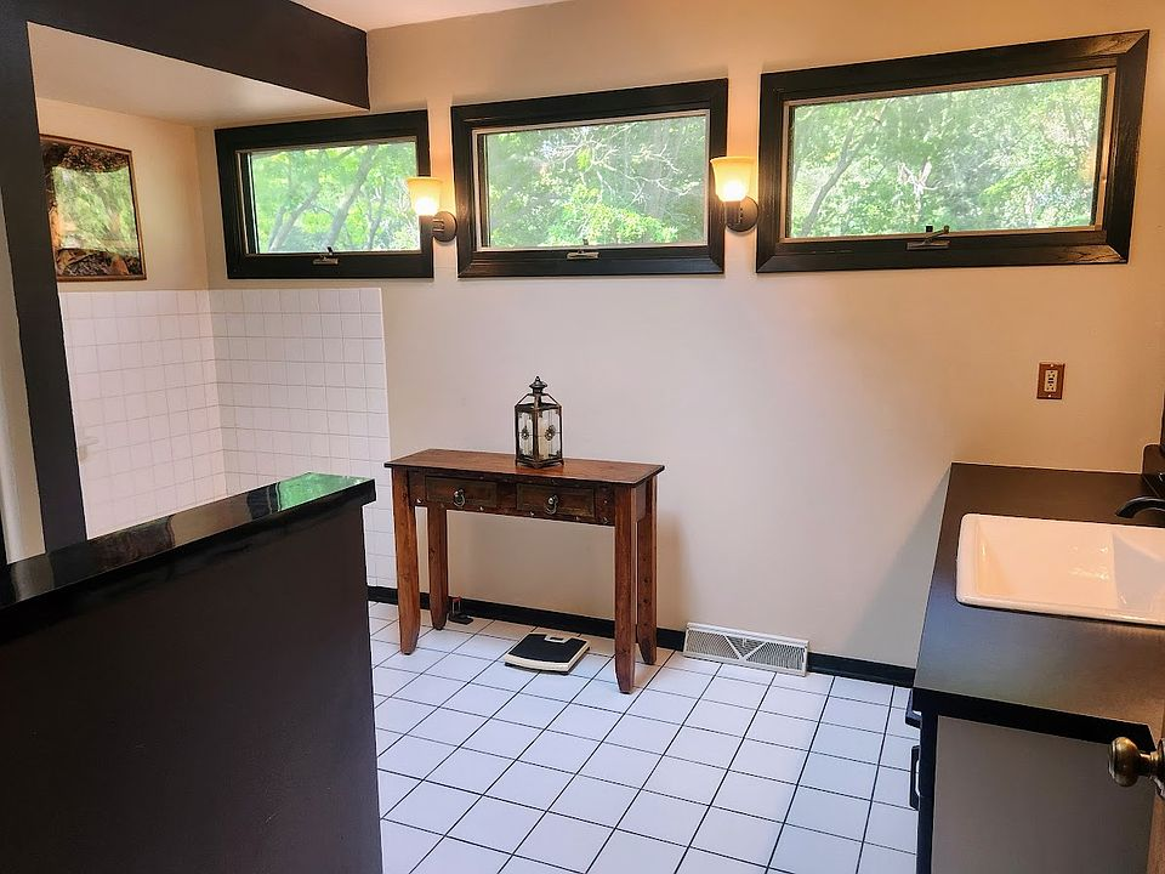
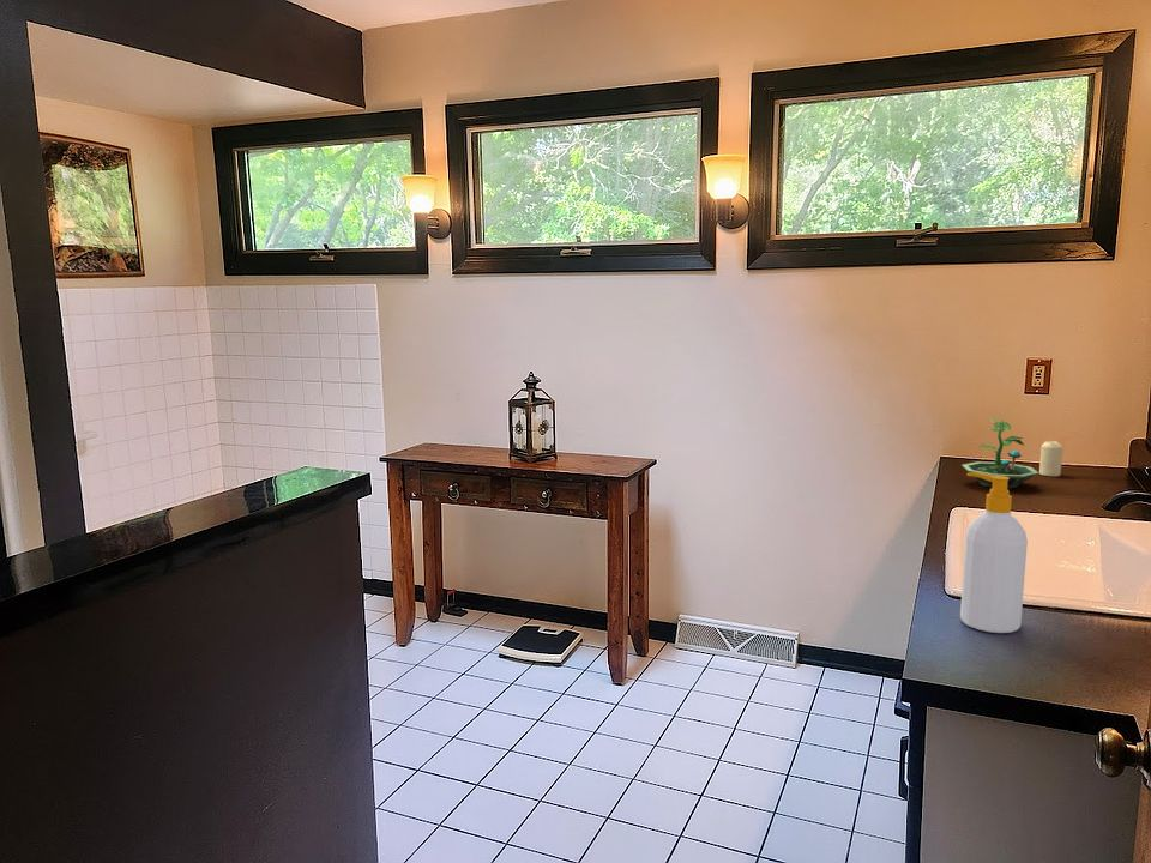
+ candle (1050, 458)
+ terrarium (1001, 432)
+ soap bottle (992, 550)
